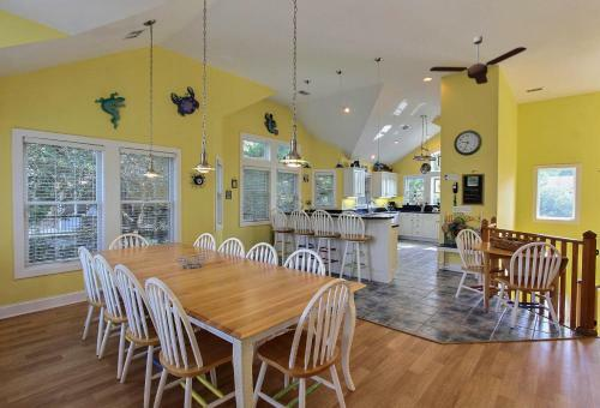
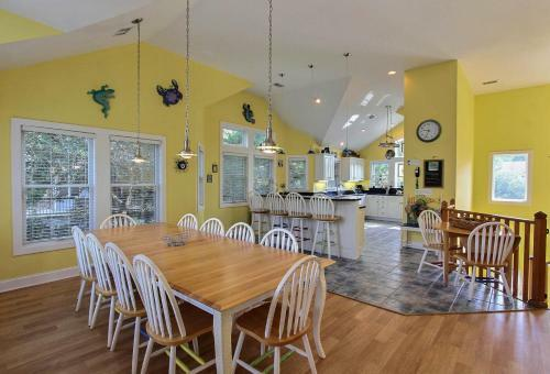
- ceiling fan (476, 60)
